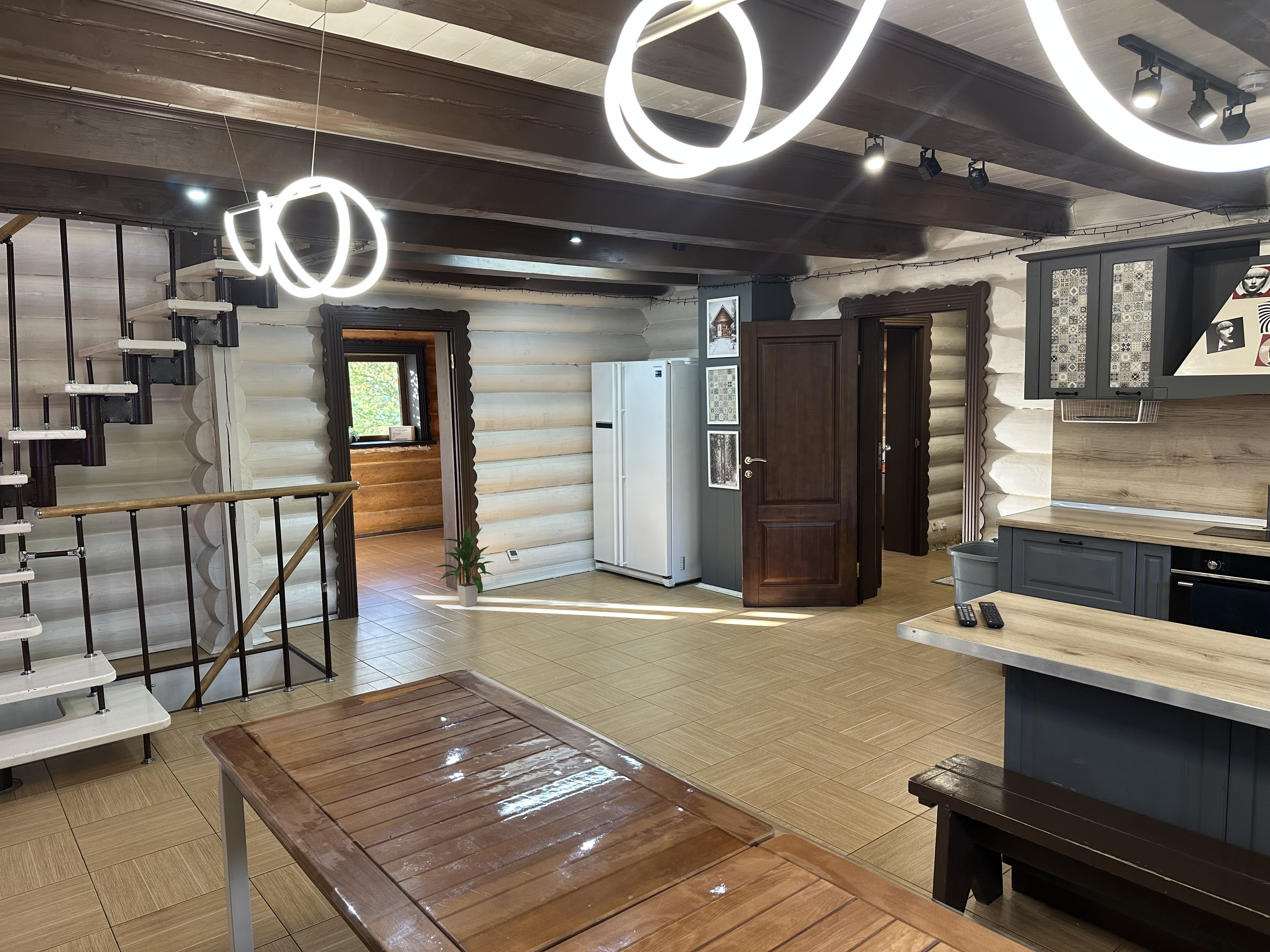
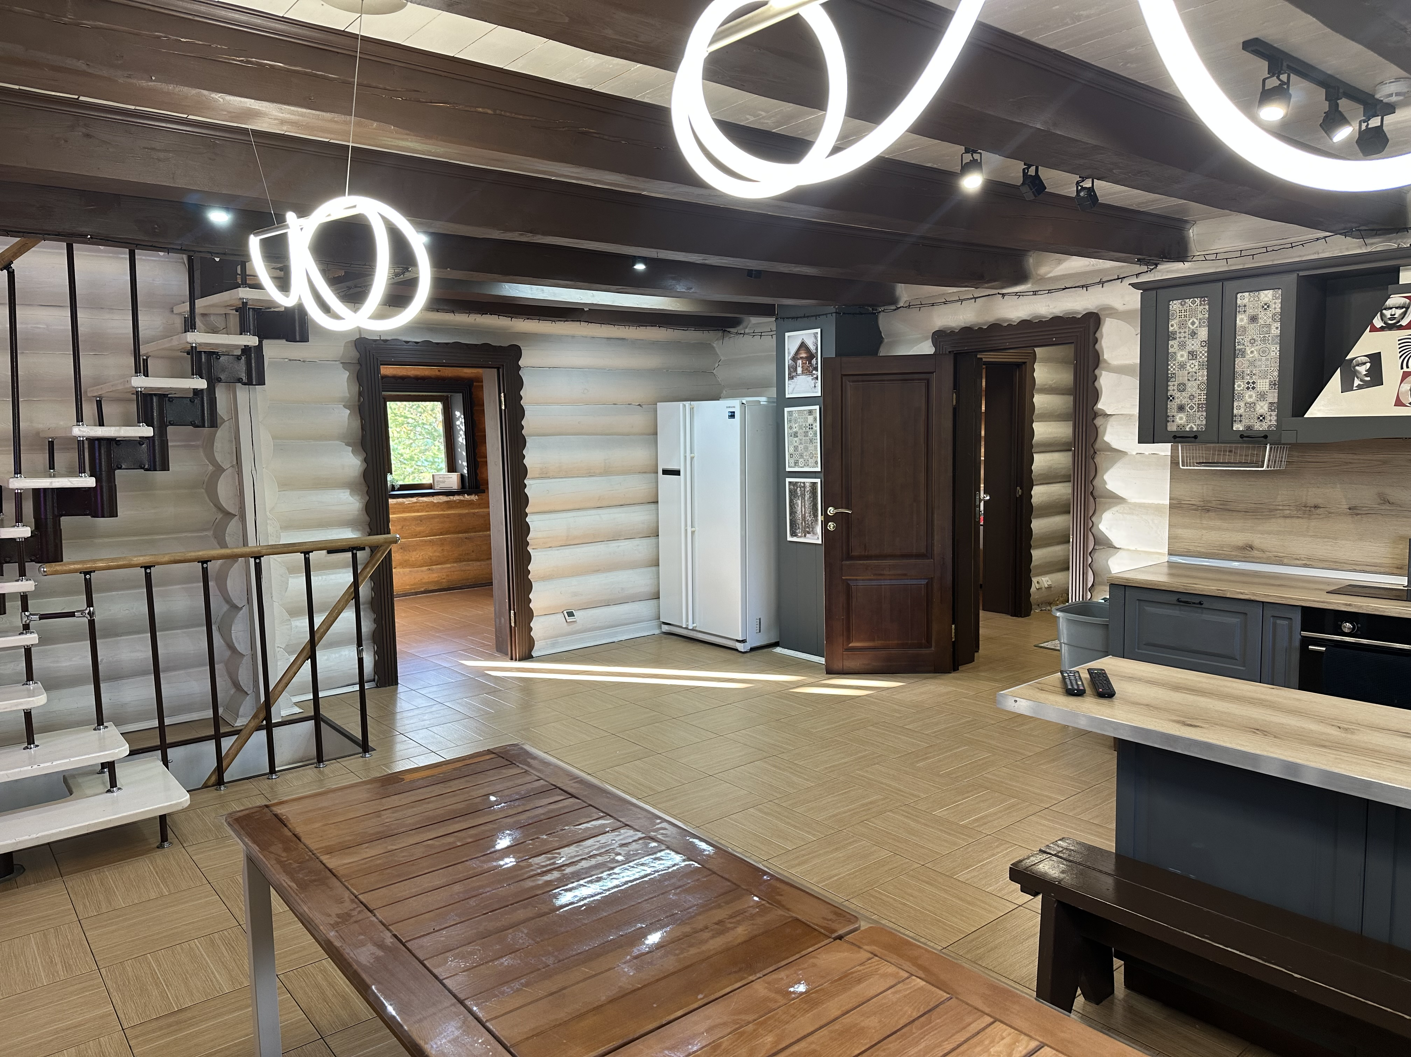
- indoor plant (467, 567)
